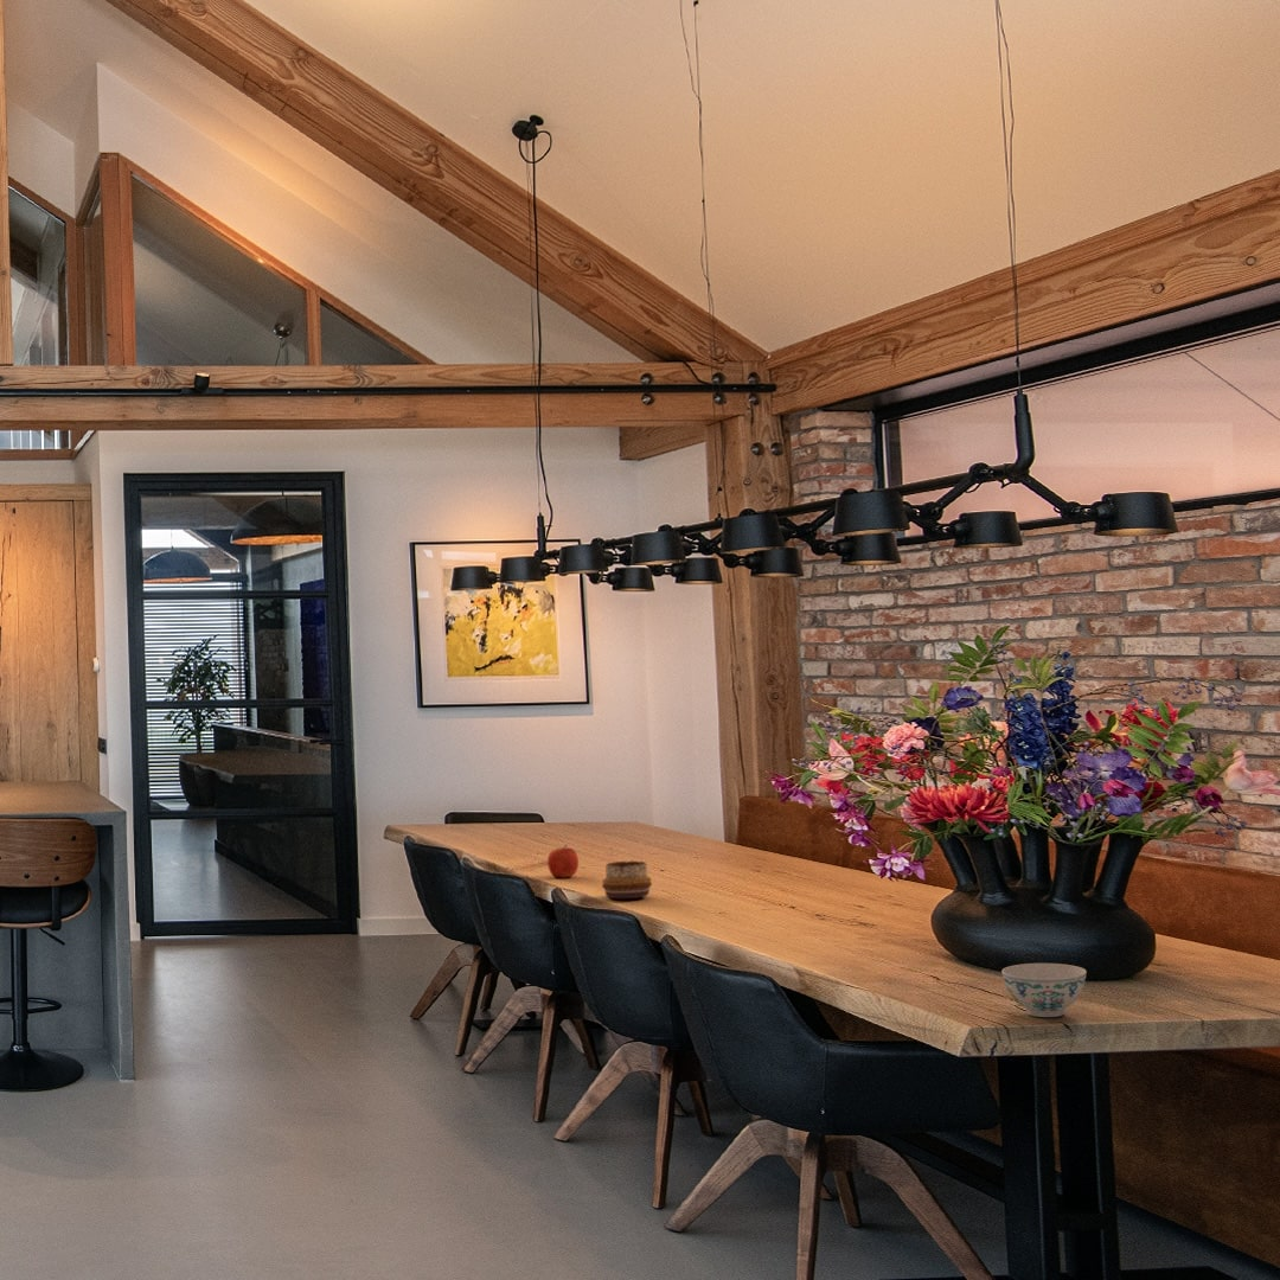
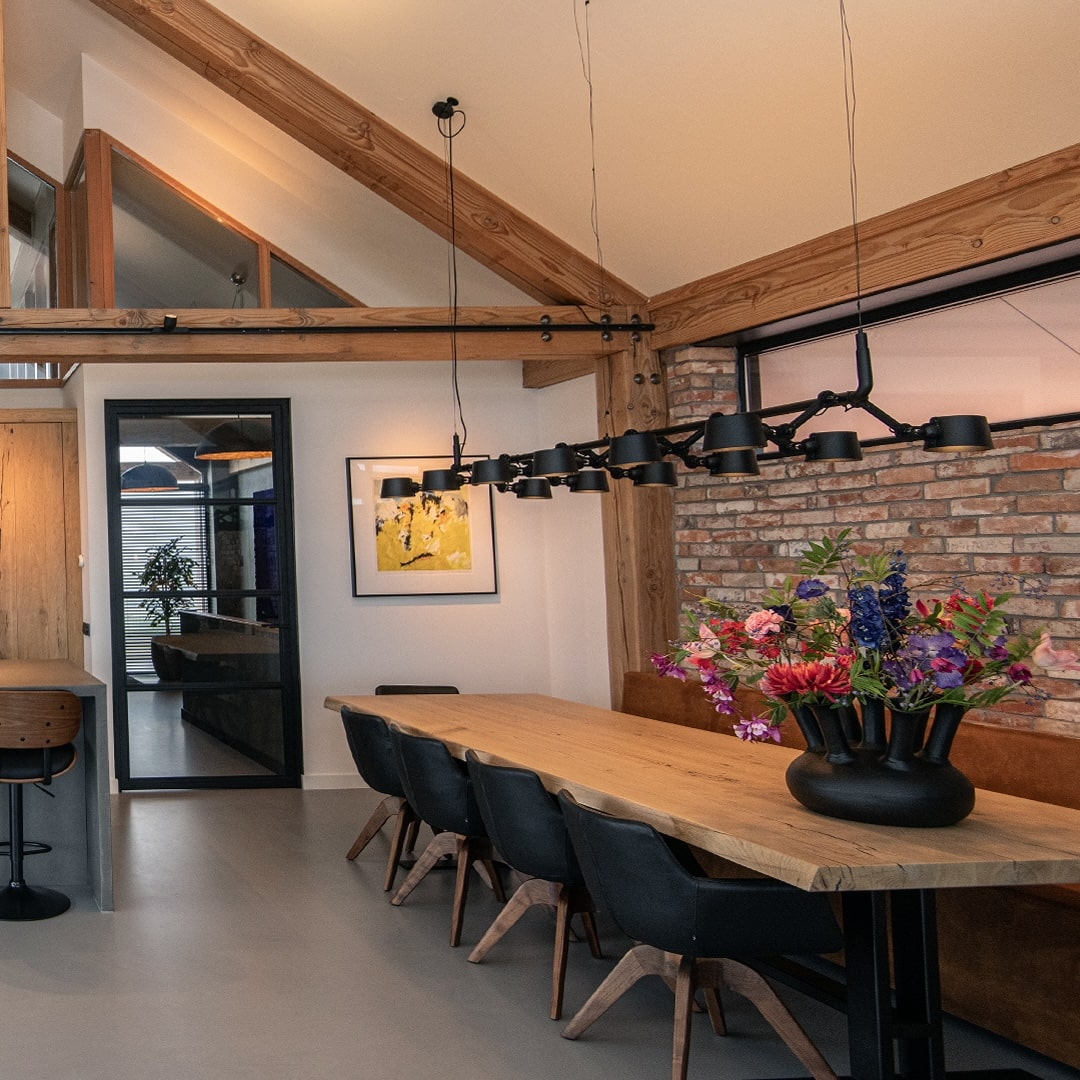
- apple (562, 860)
- chinaware (1044, 992)
- decorative bowl (626, 879)
